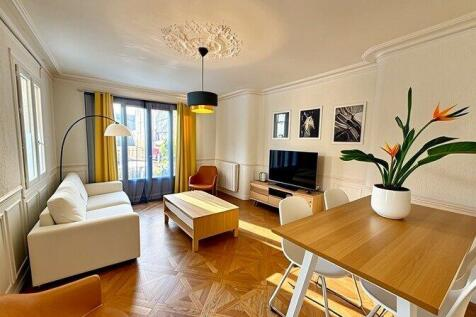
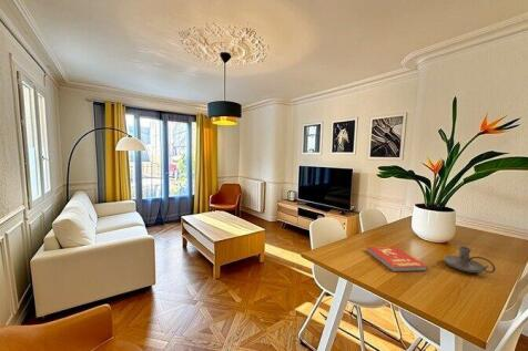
+ book (394, 257)
+ candle holder (468, 259)
